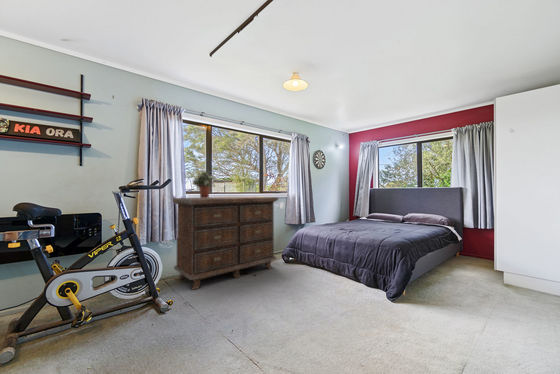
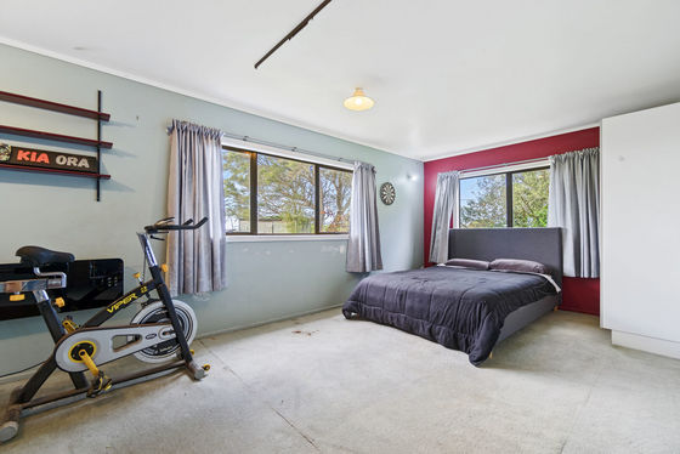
- dresser (228, 235)
- potted plant (204, 184)
